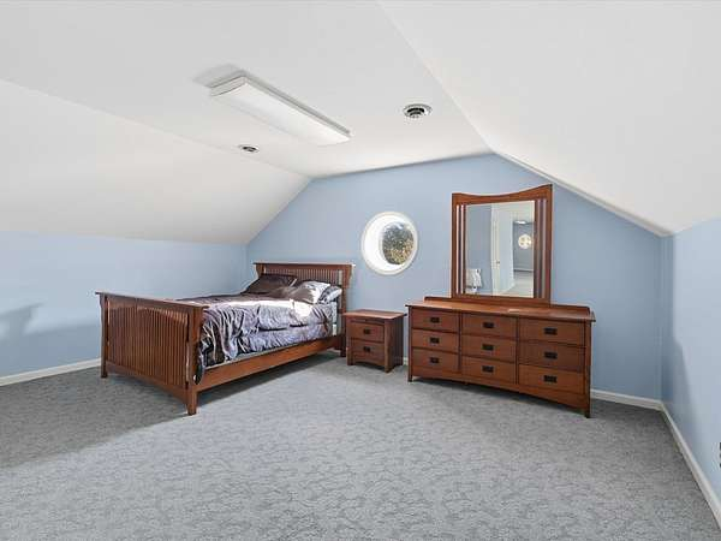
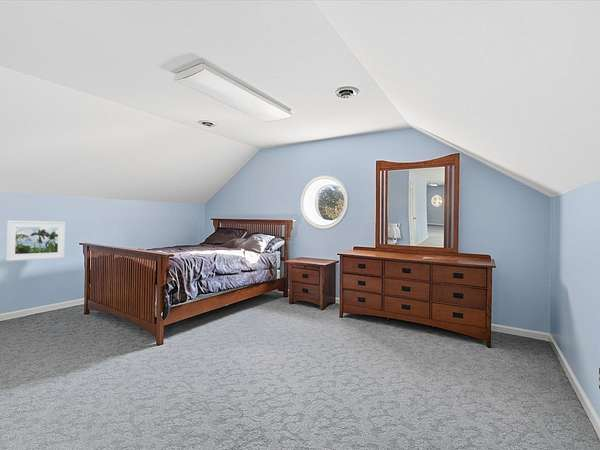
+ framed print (37, 240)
